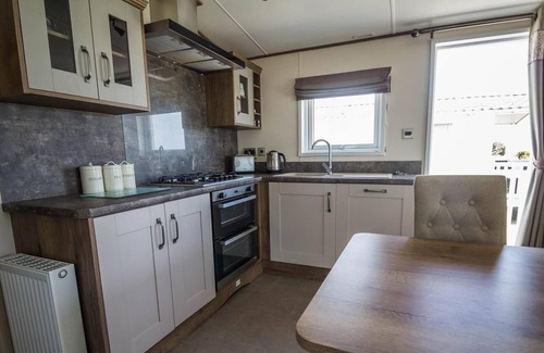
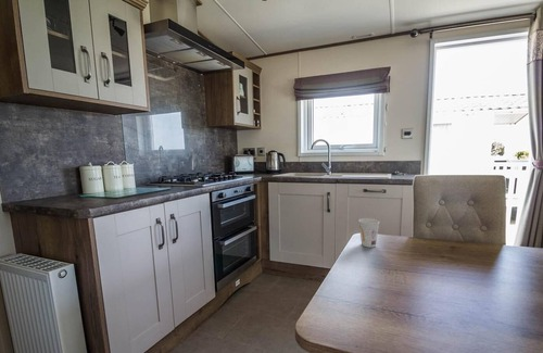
+ cup (368, 232)
